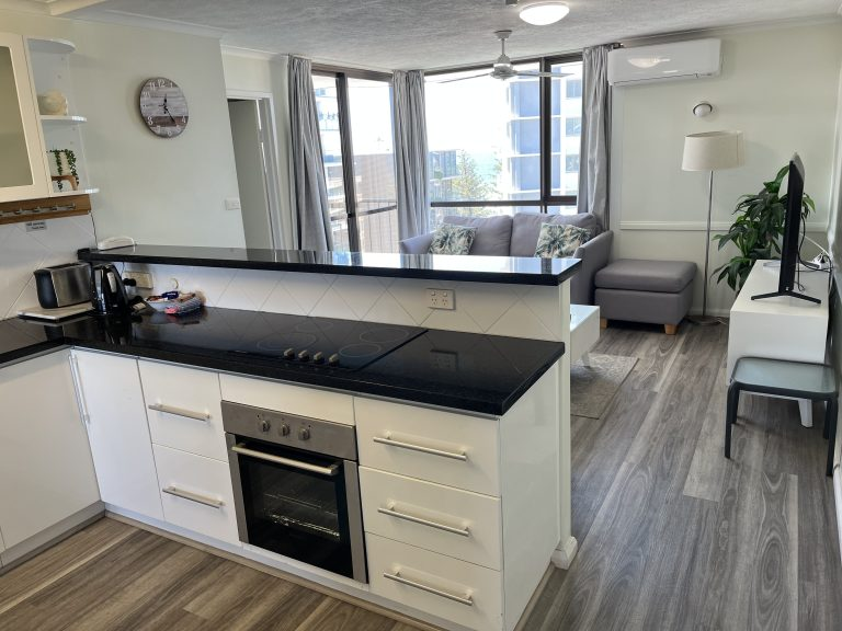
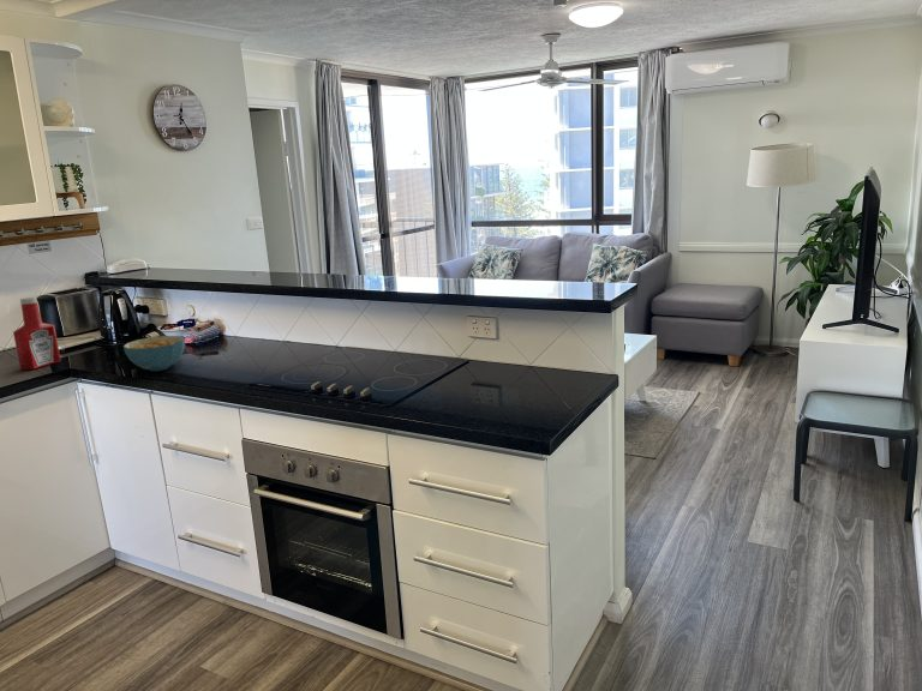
+ soap bottle (34, 331)
+ cereal bowl (156, 355)
